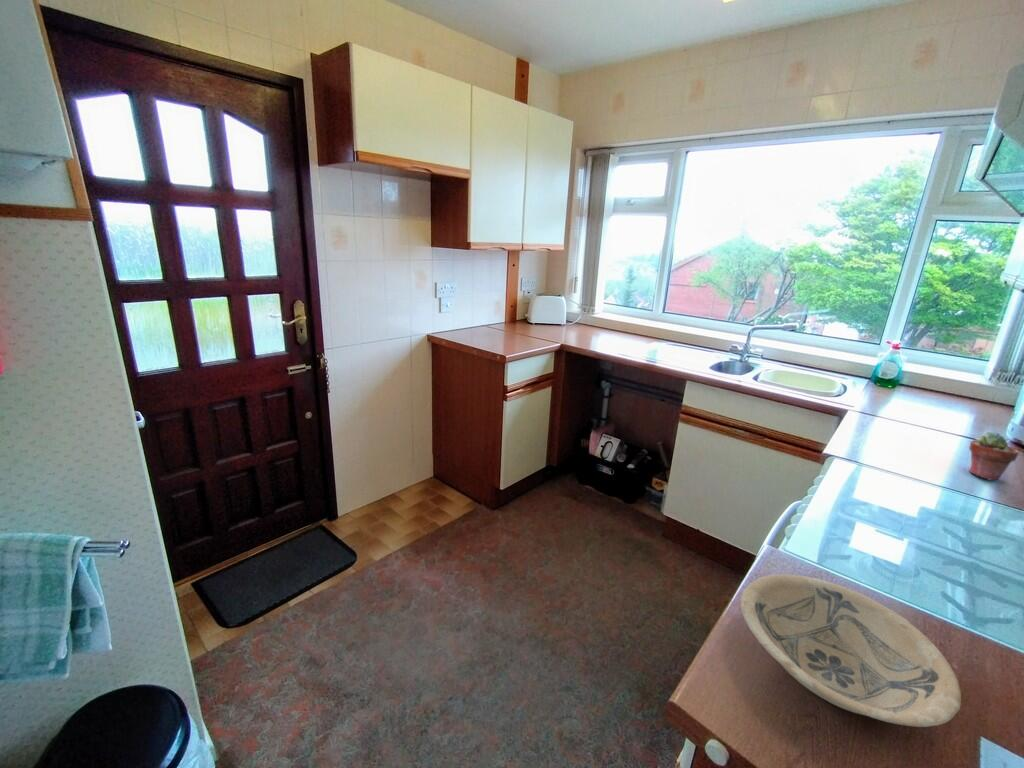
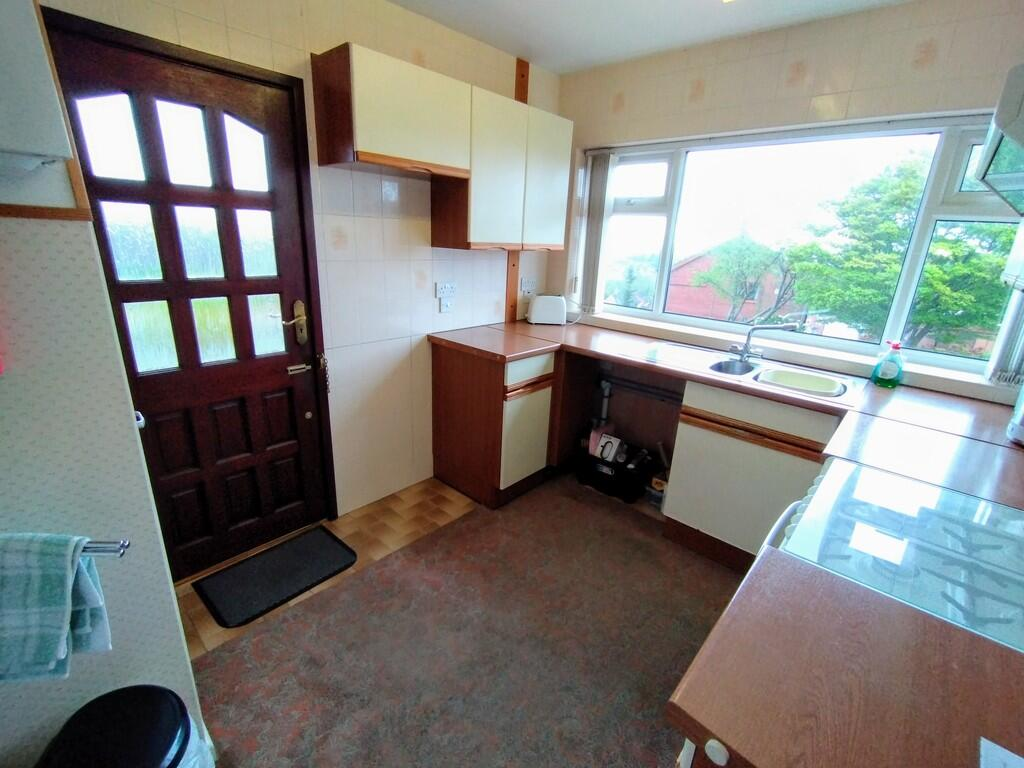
- bowl (834, 653)
- potted succulent (991, 454)
